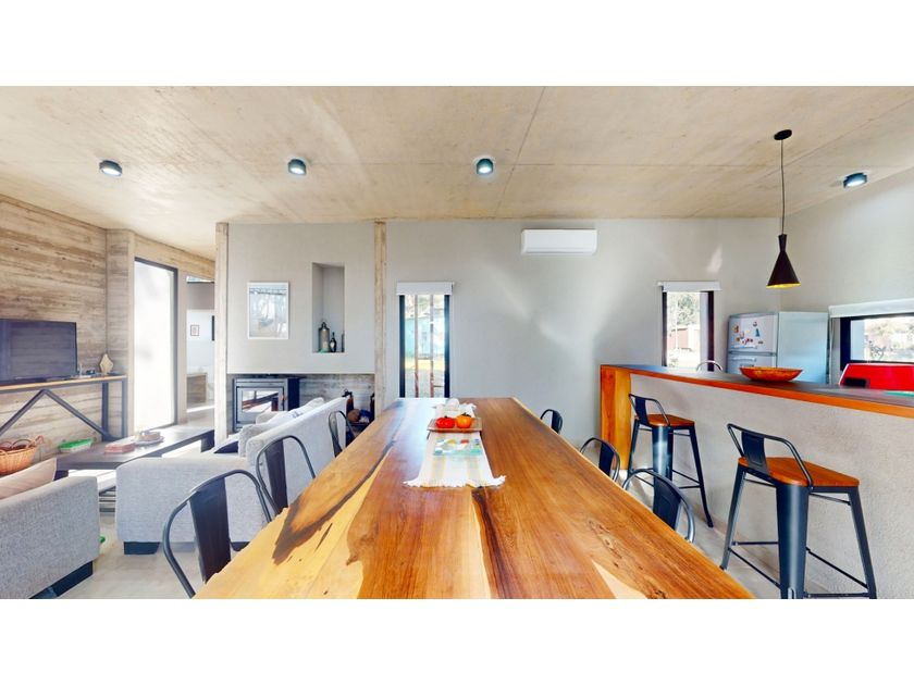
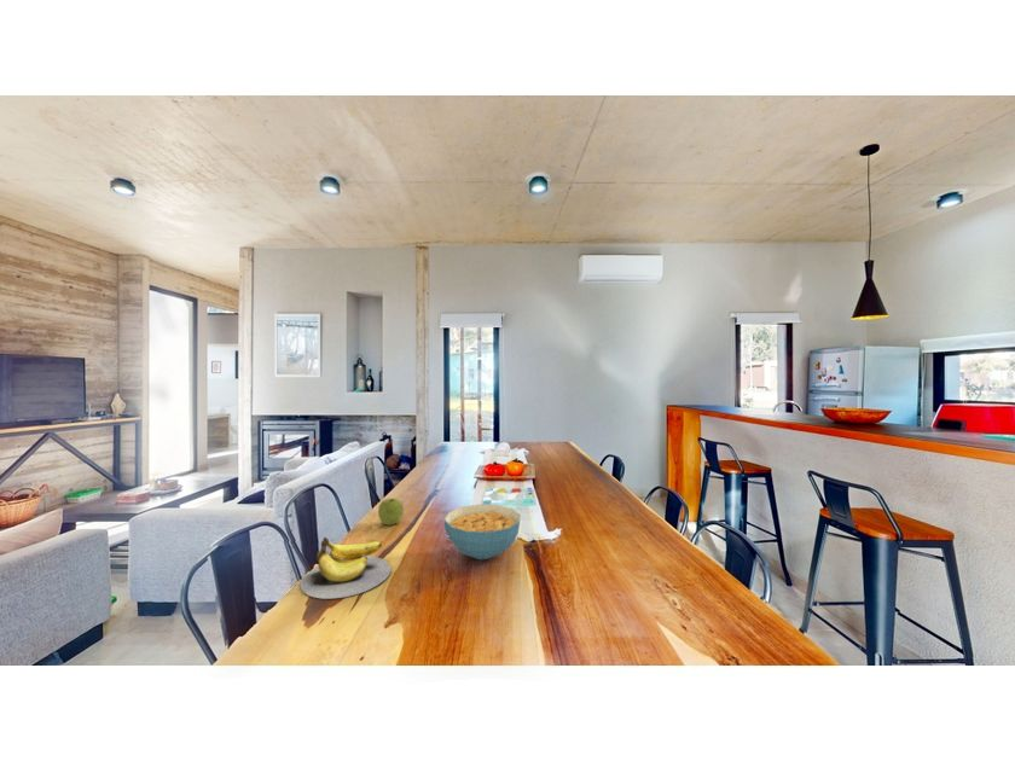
+ banana (347, 553)
+ cereal bowl (482, 535)
+ fruit (390, 510)
